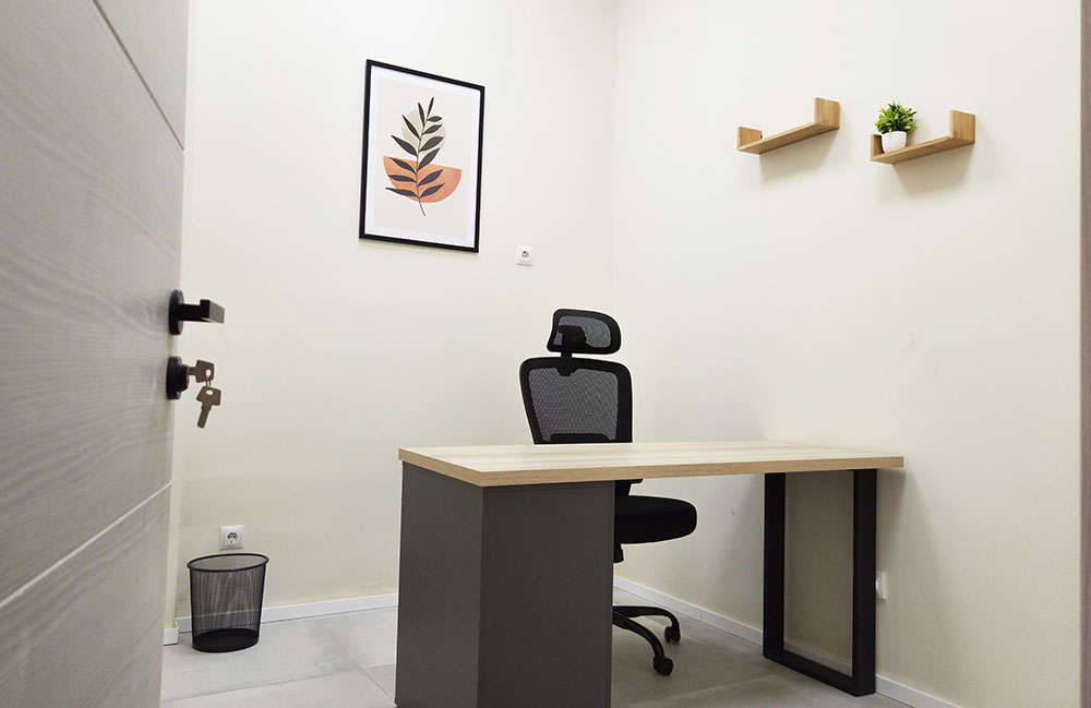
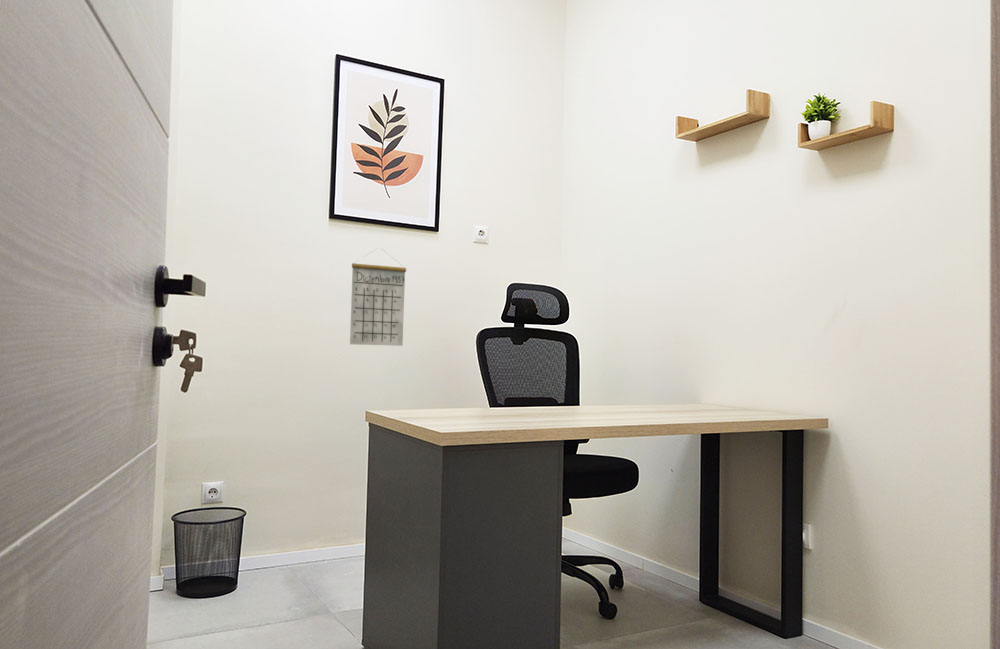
+ calendar (378, 295)
